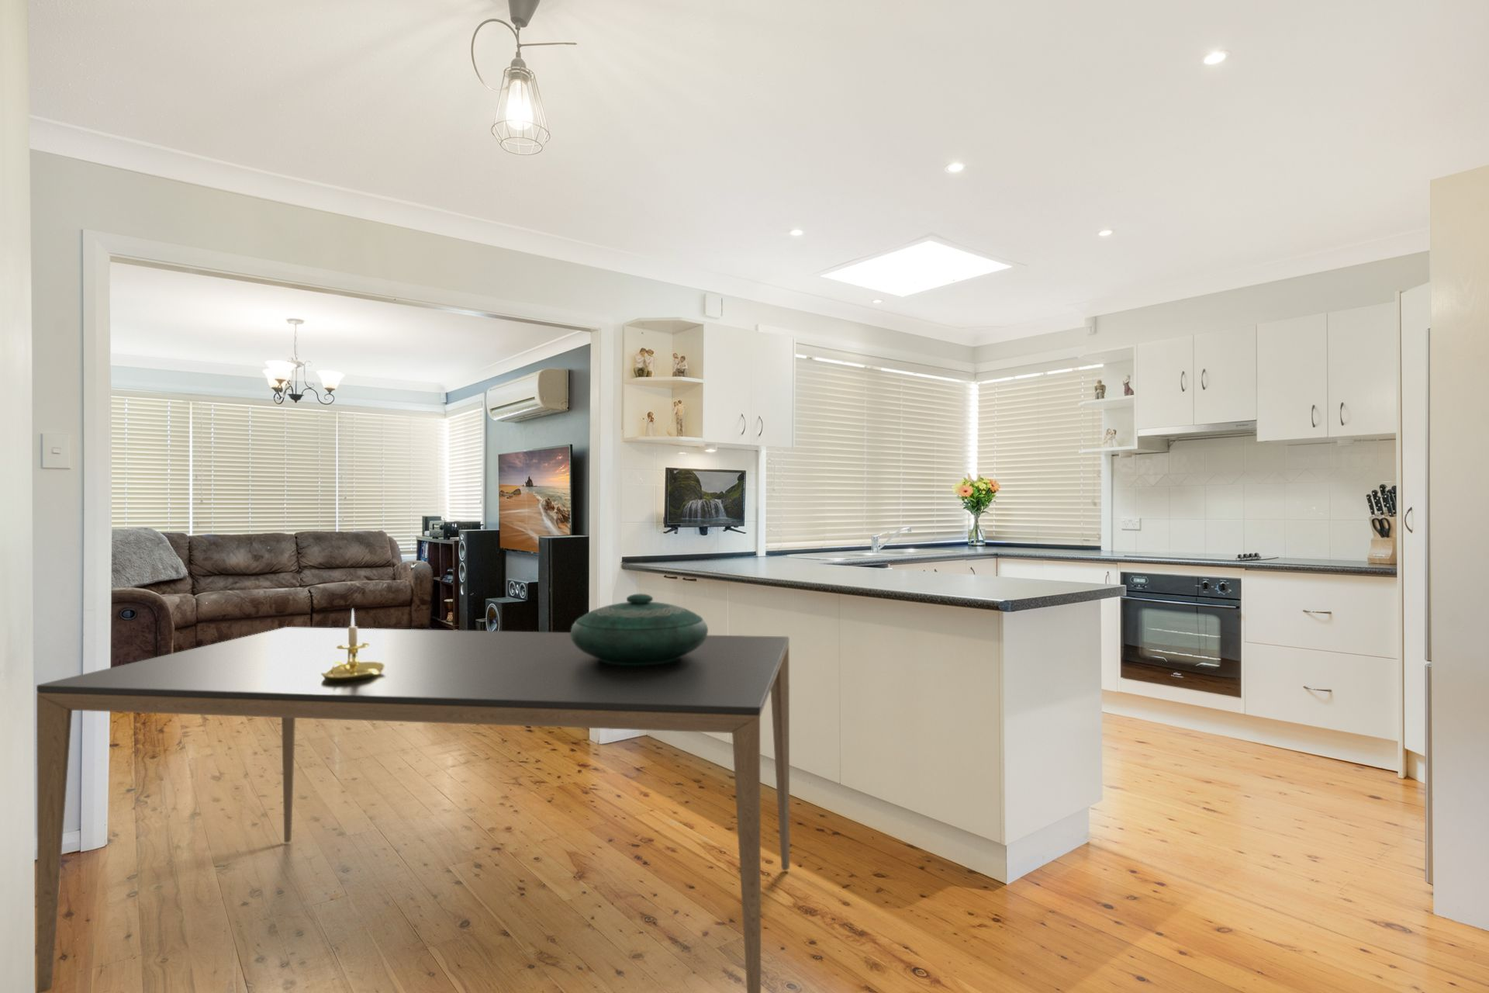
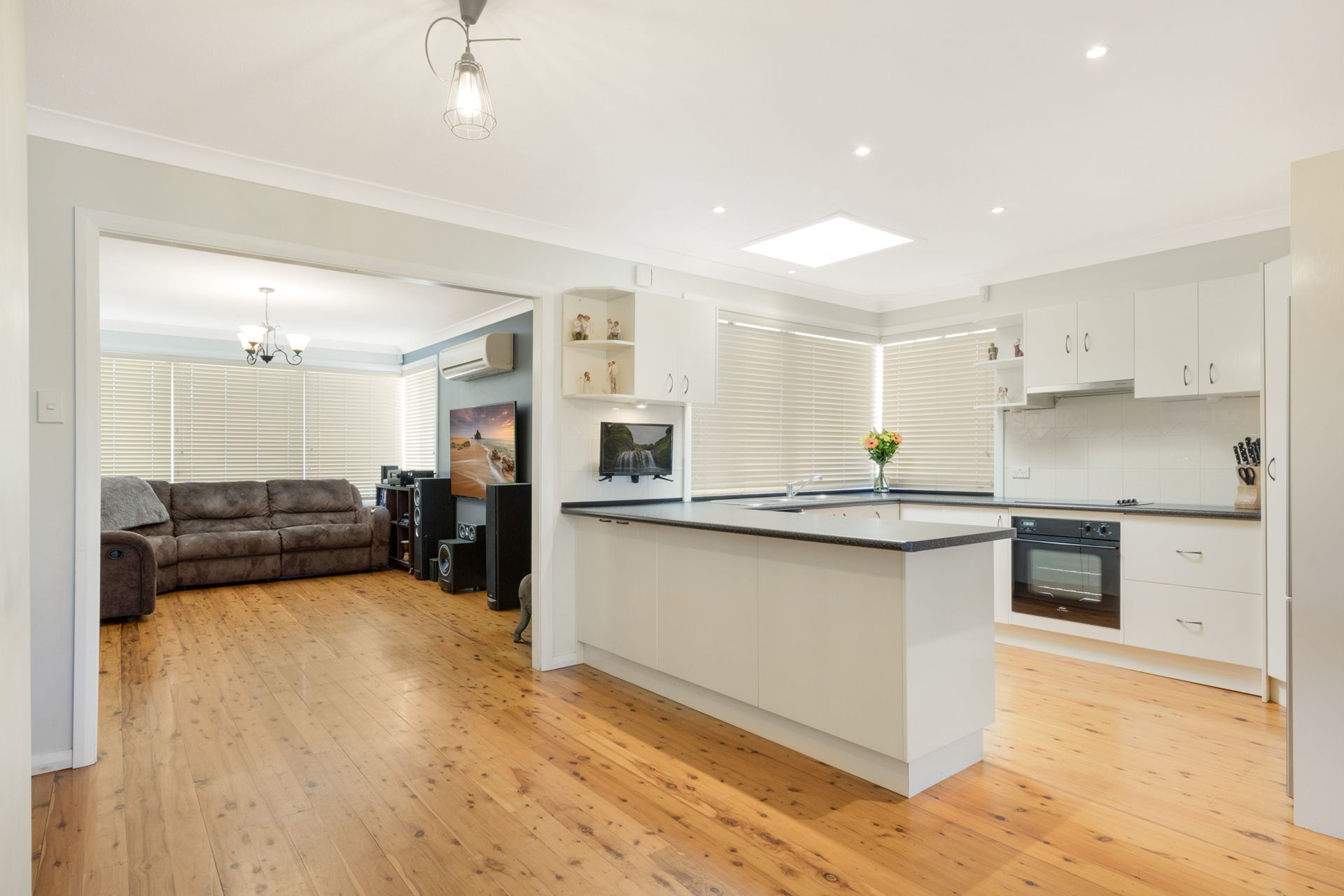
- dining table (473, 724)
- decorative bowl (639, 625)
- candle holder (350, 643)
